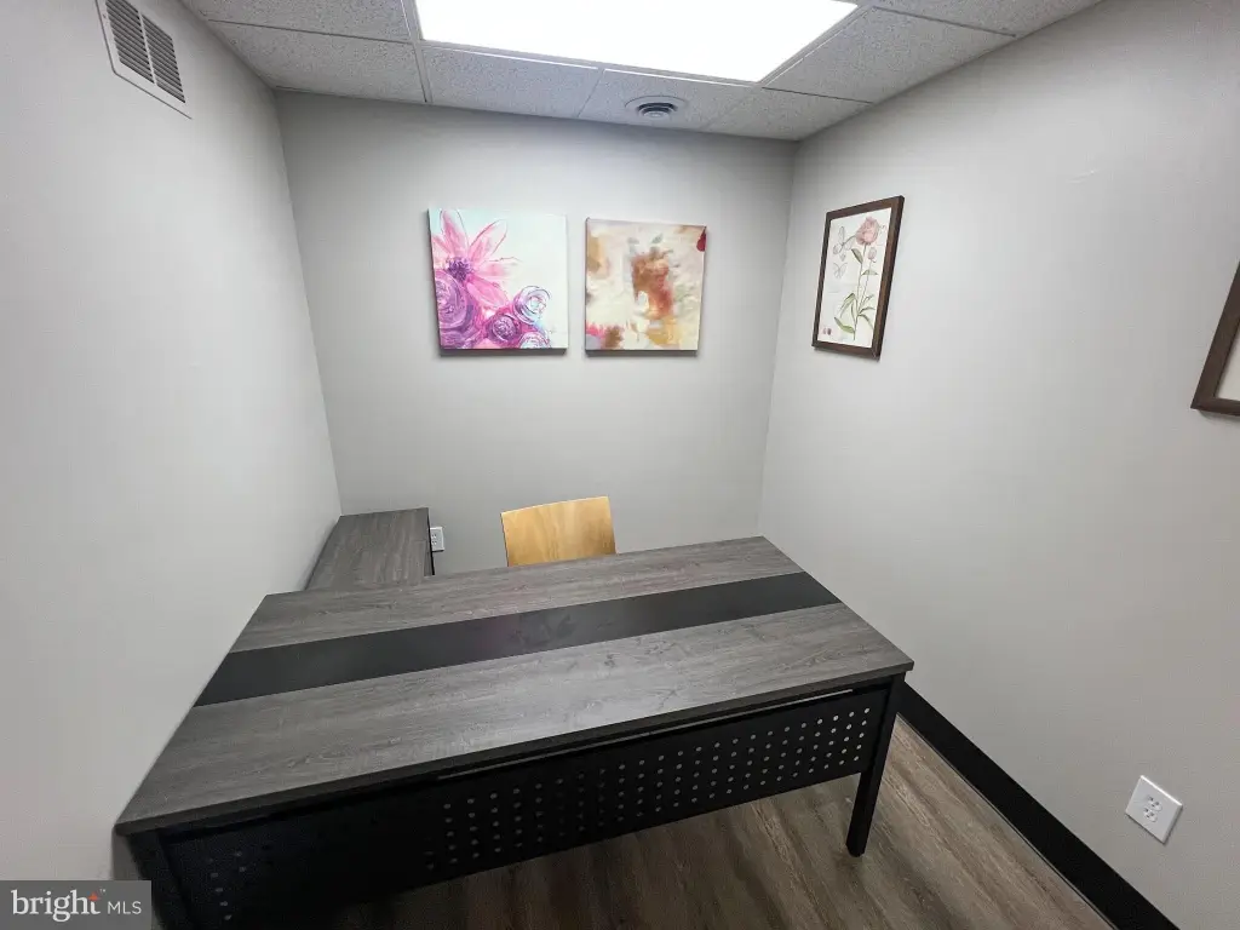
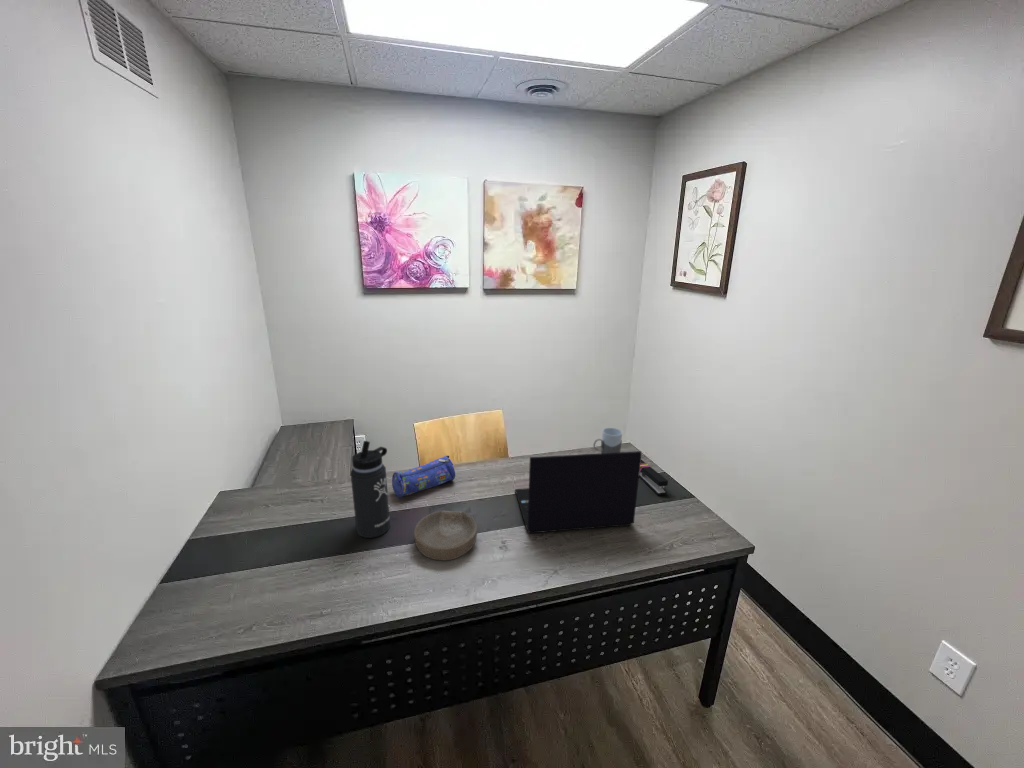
+ stapler (649, 475)
+ pencil case (424, 475)
+ mug (606, 446)
+ laptop (572, 473)
+ bowl (446, 534)
+ thermos bottle (372, 484)
